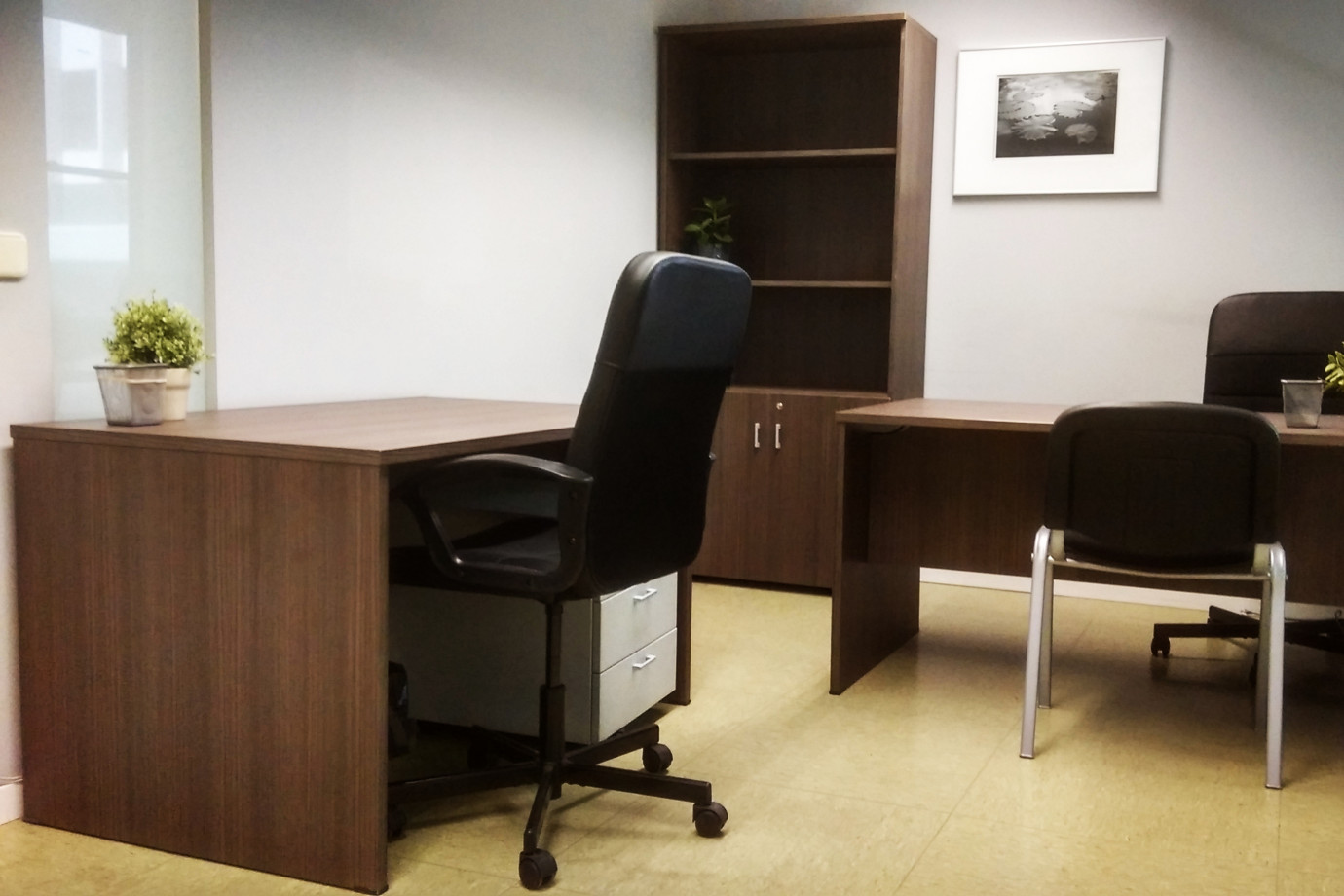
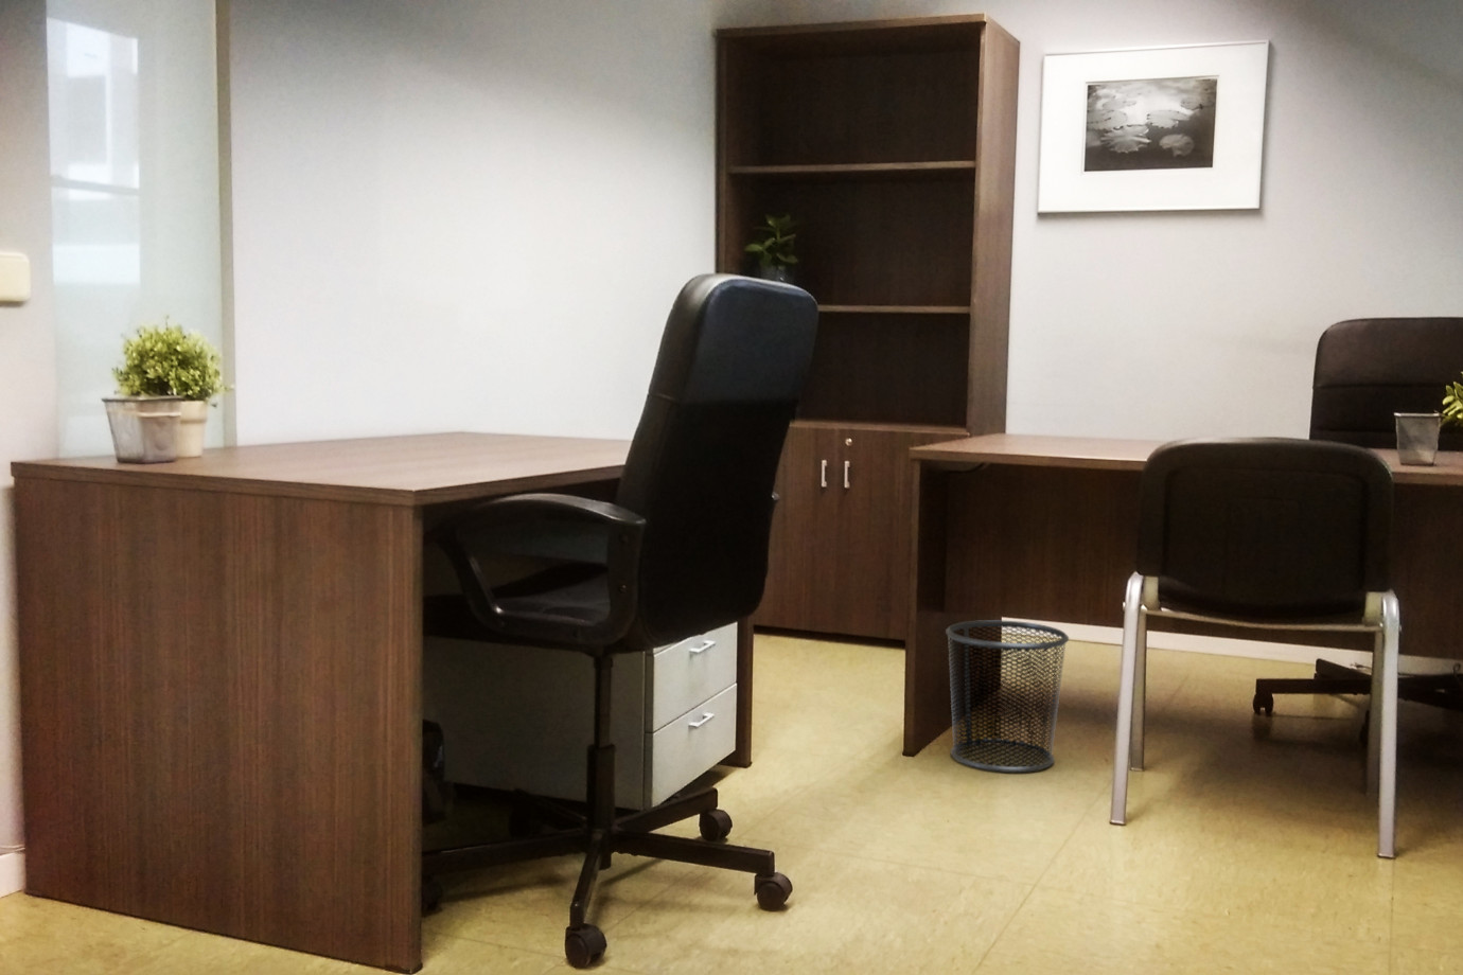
+ waste bin (1004, 694)
